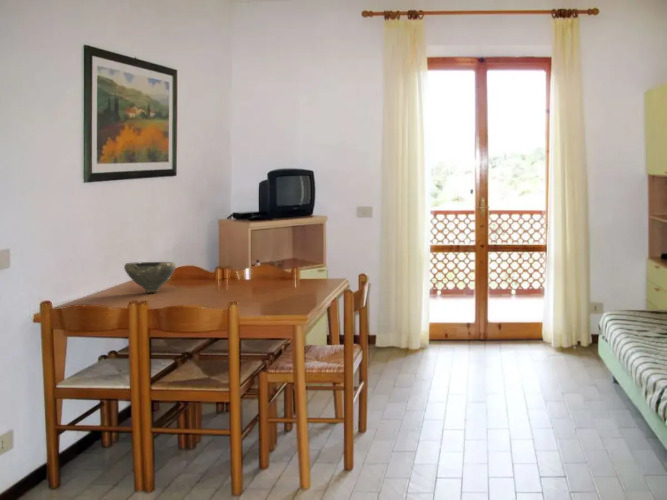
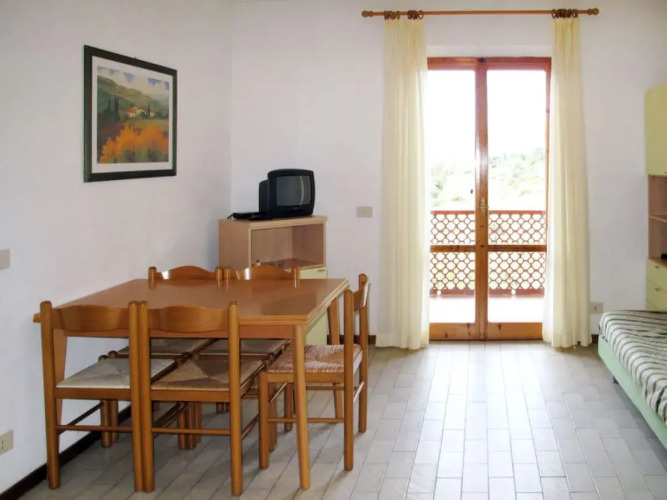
- bowl (150, 277)
